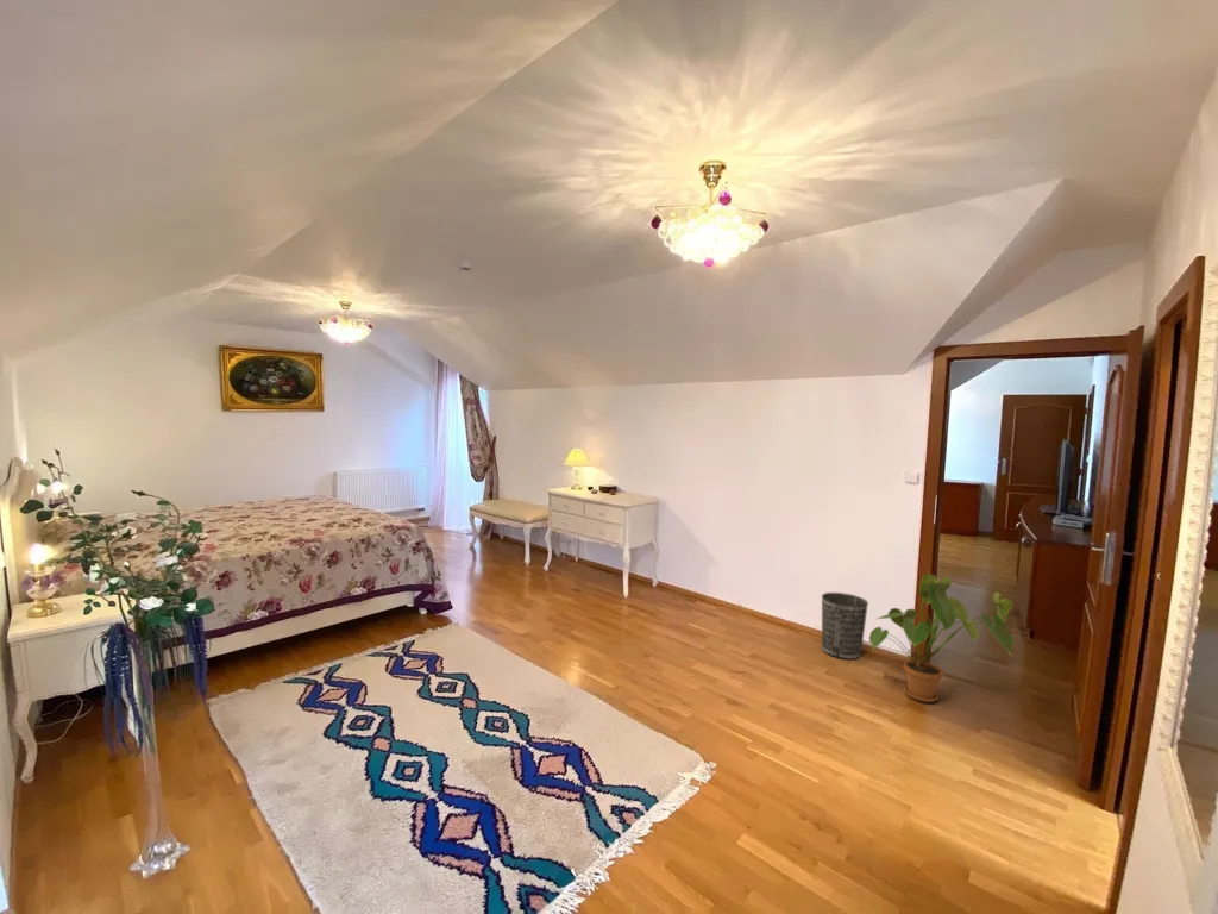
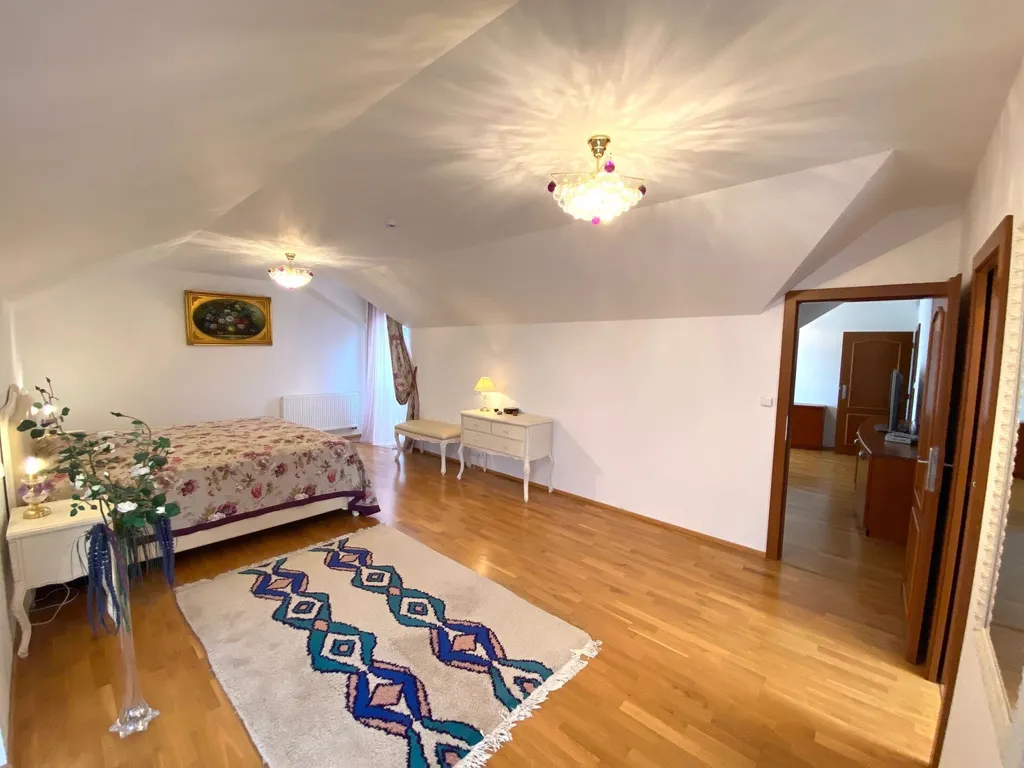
- wastebasket (842, 625)
- house plant (937, 636)
